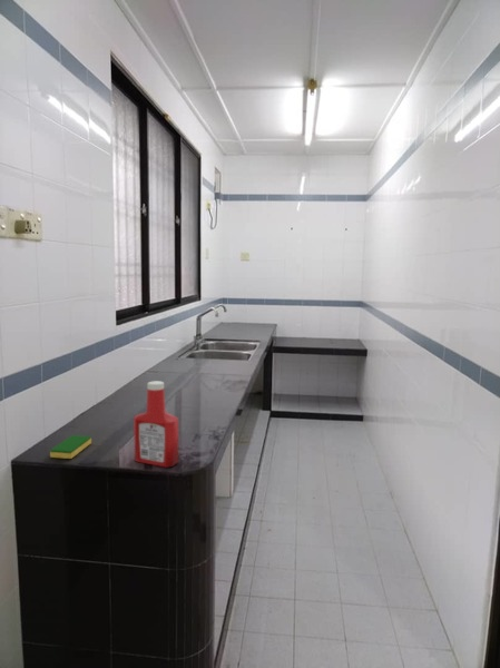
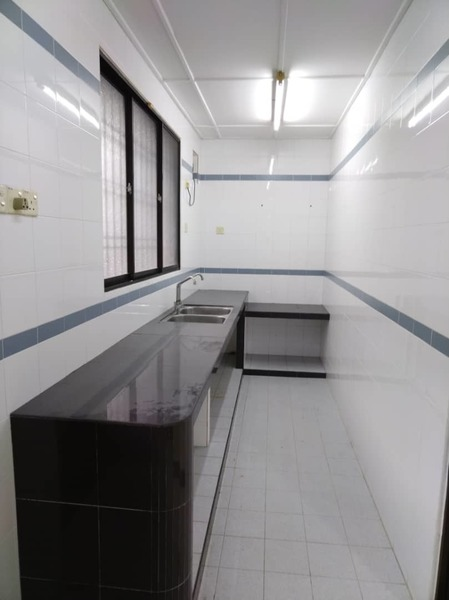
- dish sponge (71, 445)
- soap bottle (156, 422)
